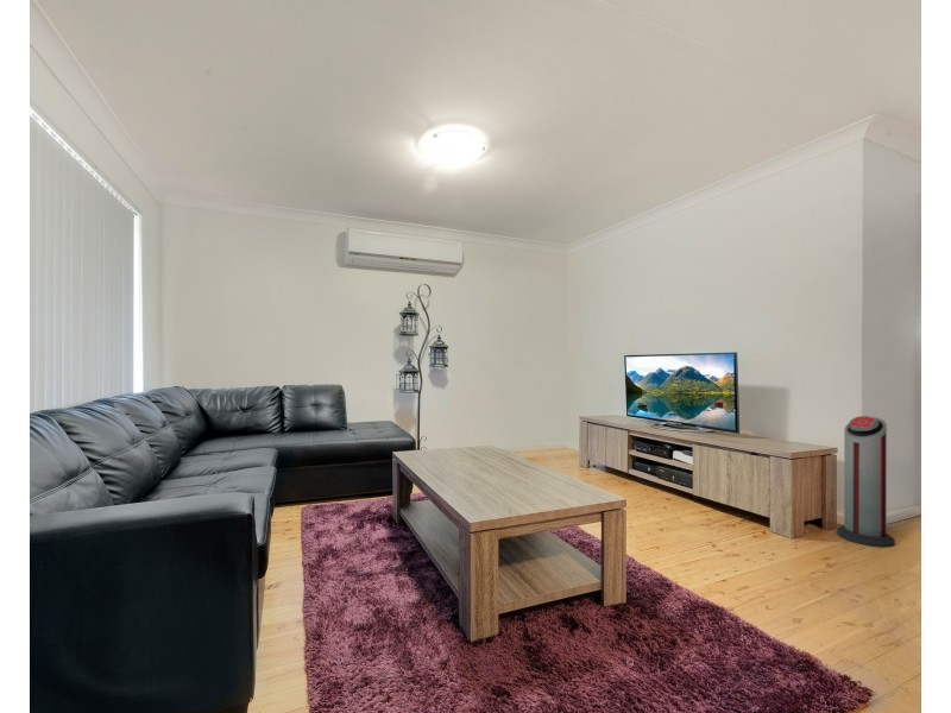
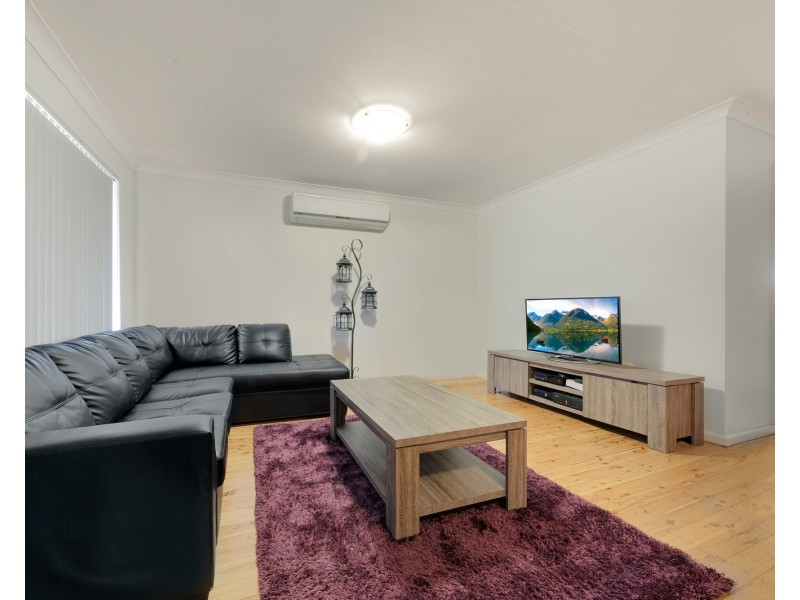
- air purifier (864, 477)
